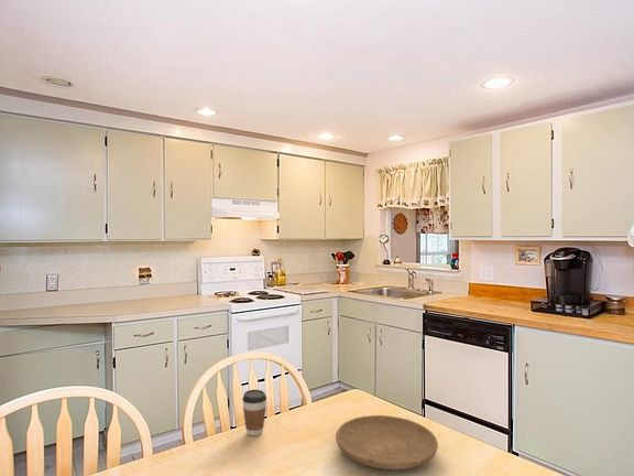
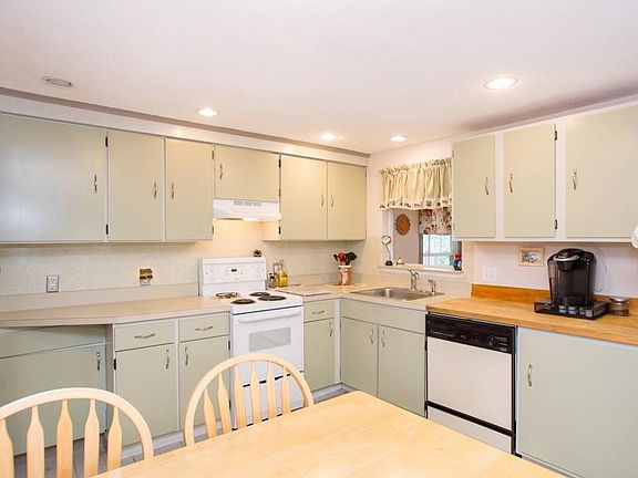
- plate (385, 444)
- coffee cup (254, 412)
